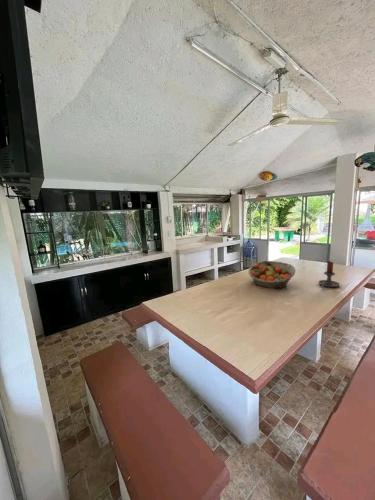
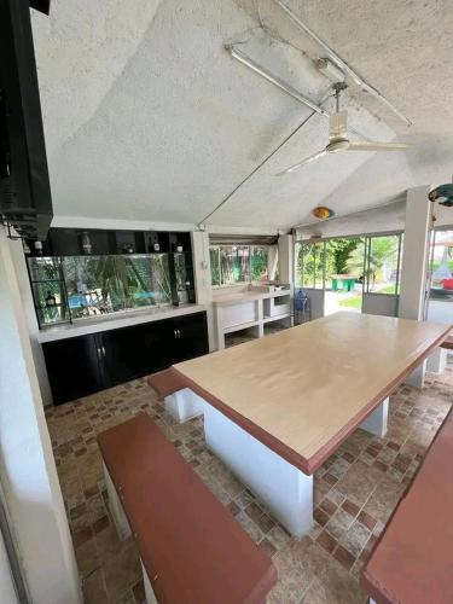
- fruit basket (270, 273)
- candle holder (328, 273)
